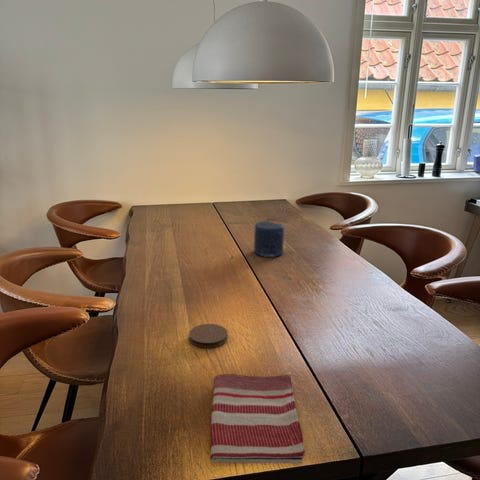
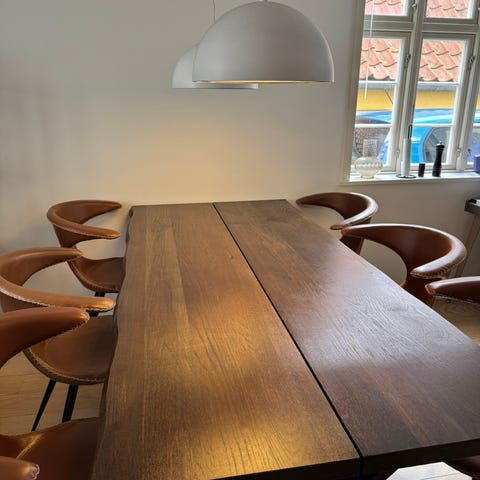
- candle (268, 238)
- coaster (208, 335)
- dish towel (254, 412)
